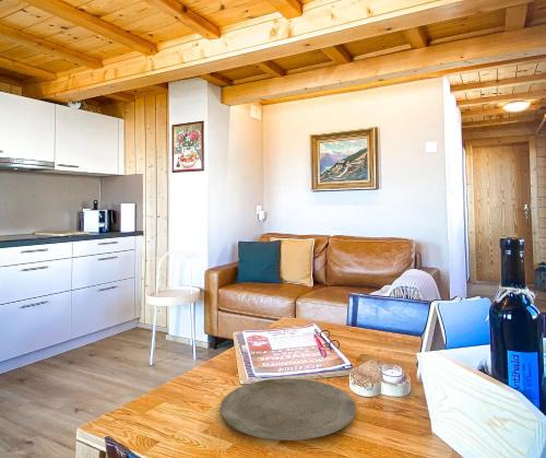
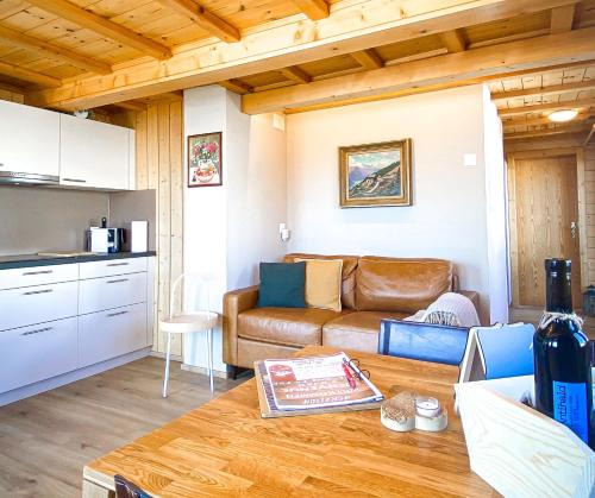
- plate (287, 406)
